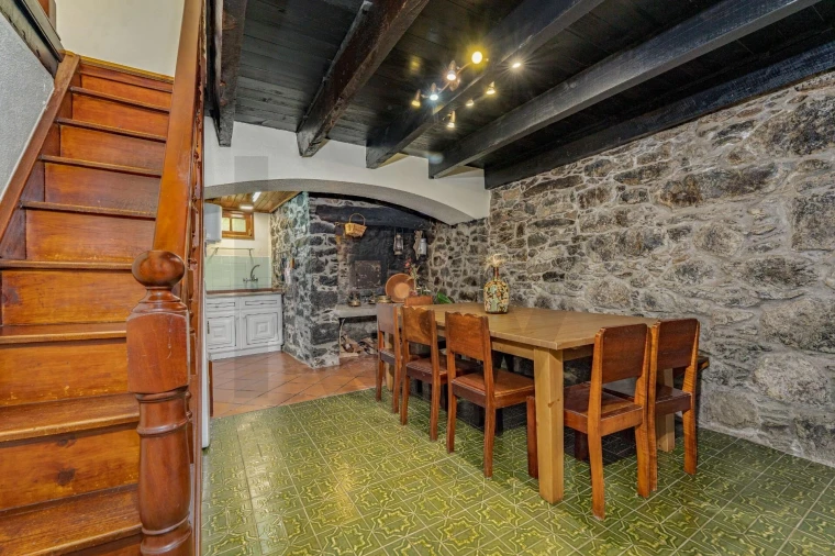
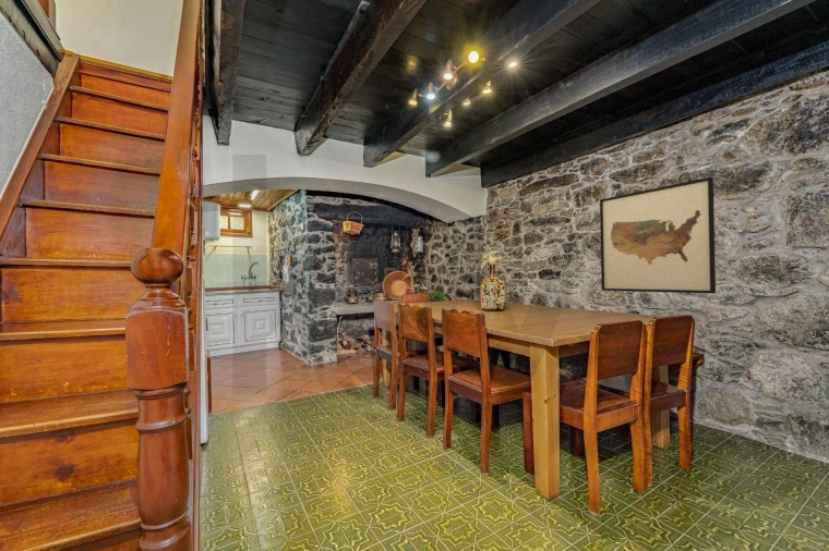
+ wall art (650, 241)
